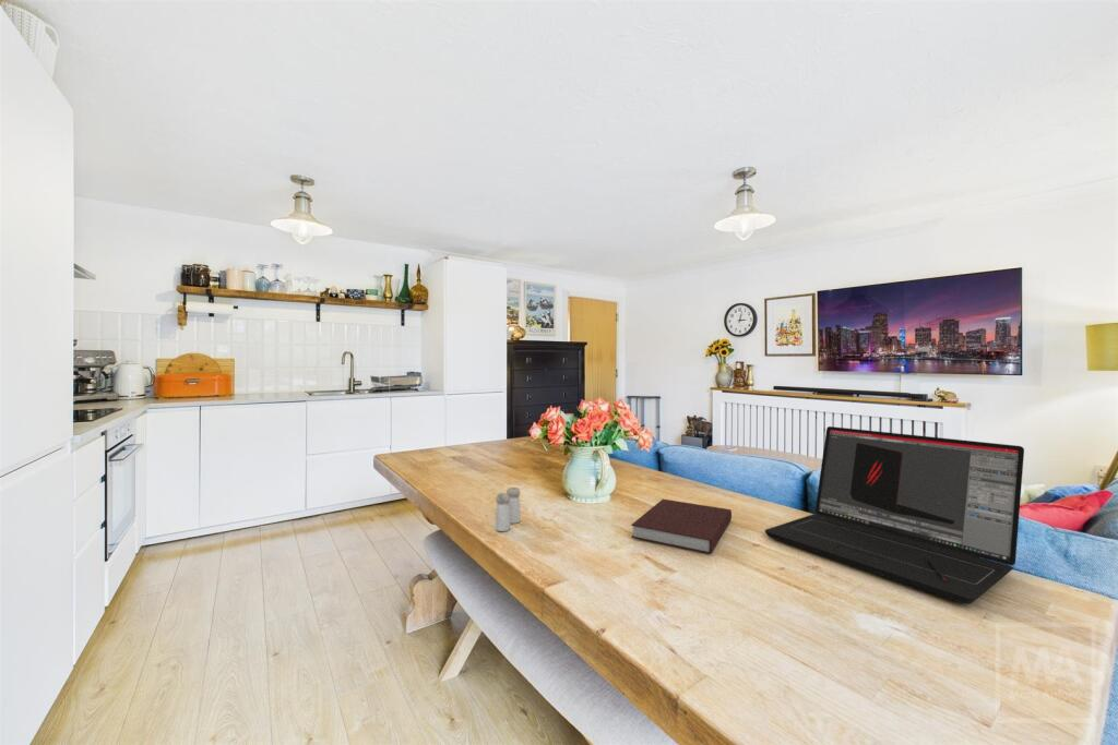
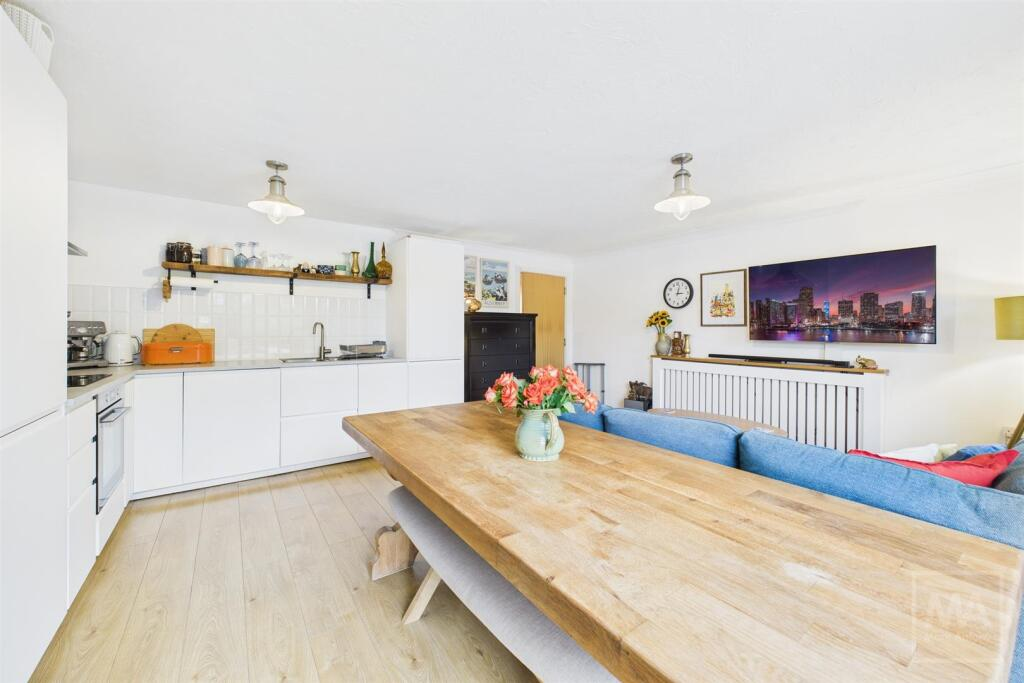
- laptop (882, 495)
- salt and pepper shaker (508, 507)
- notebook (683, 522)
